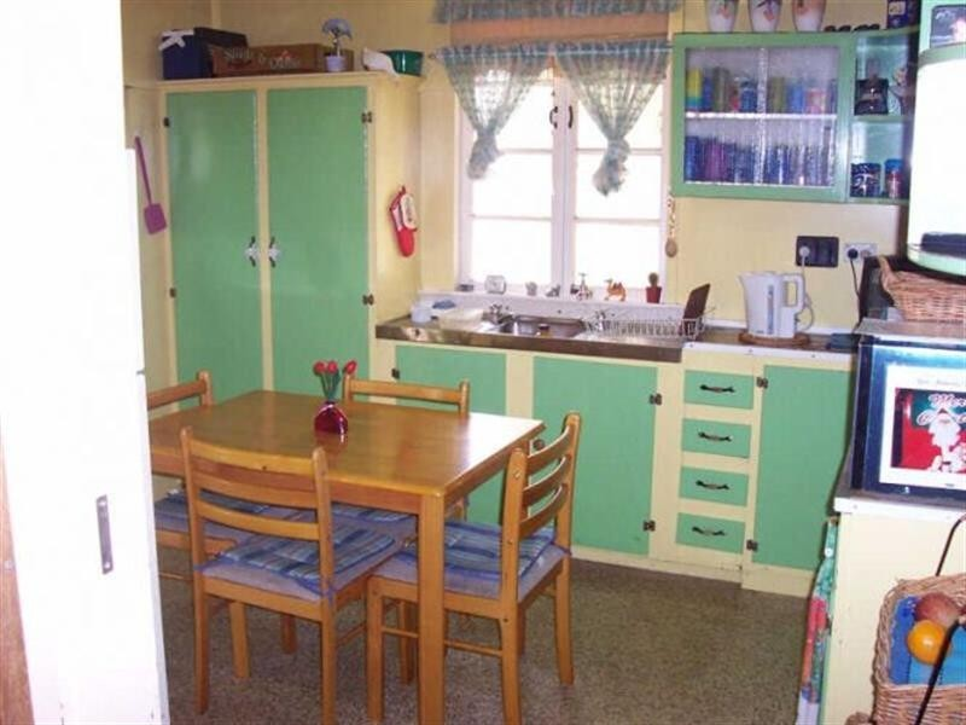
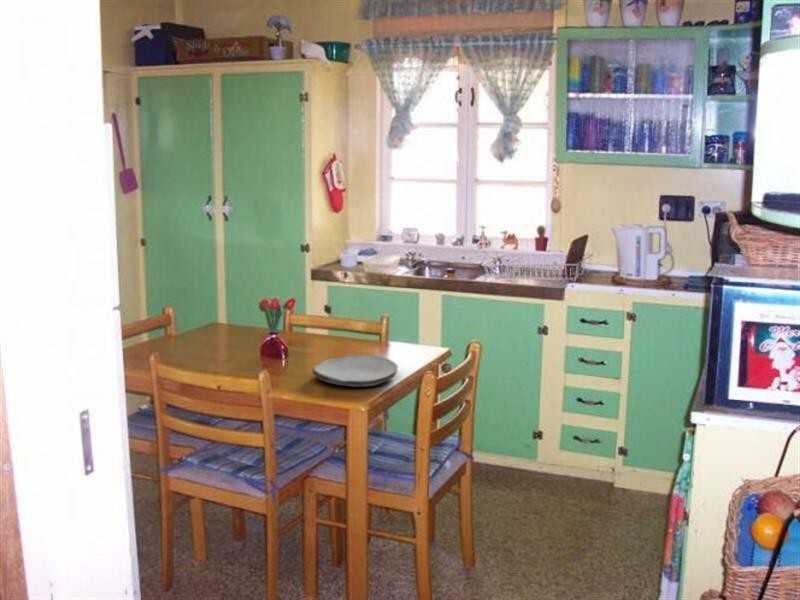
+ plate (355, 371)
